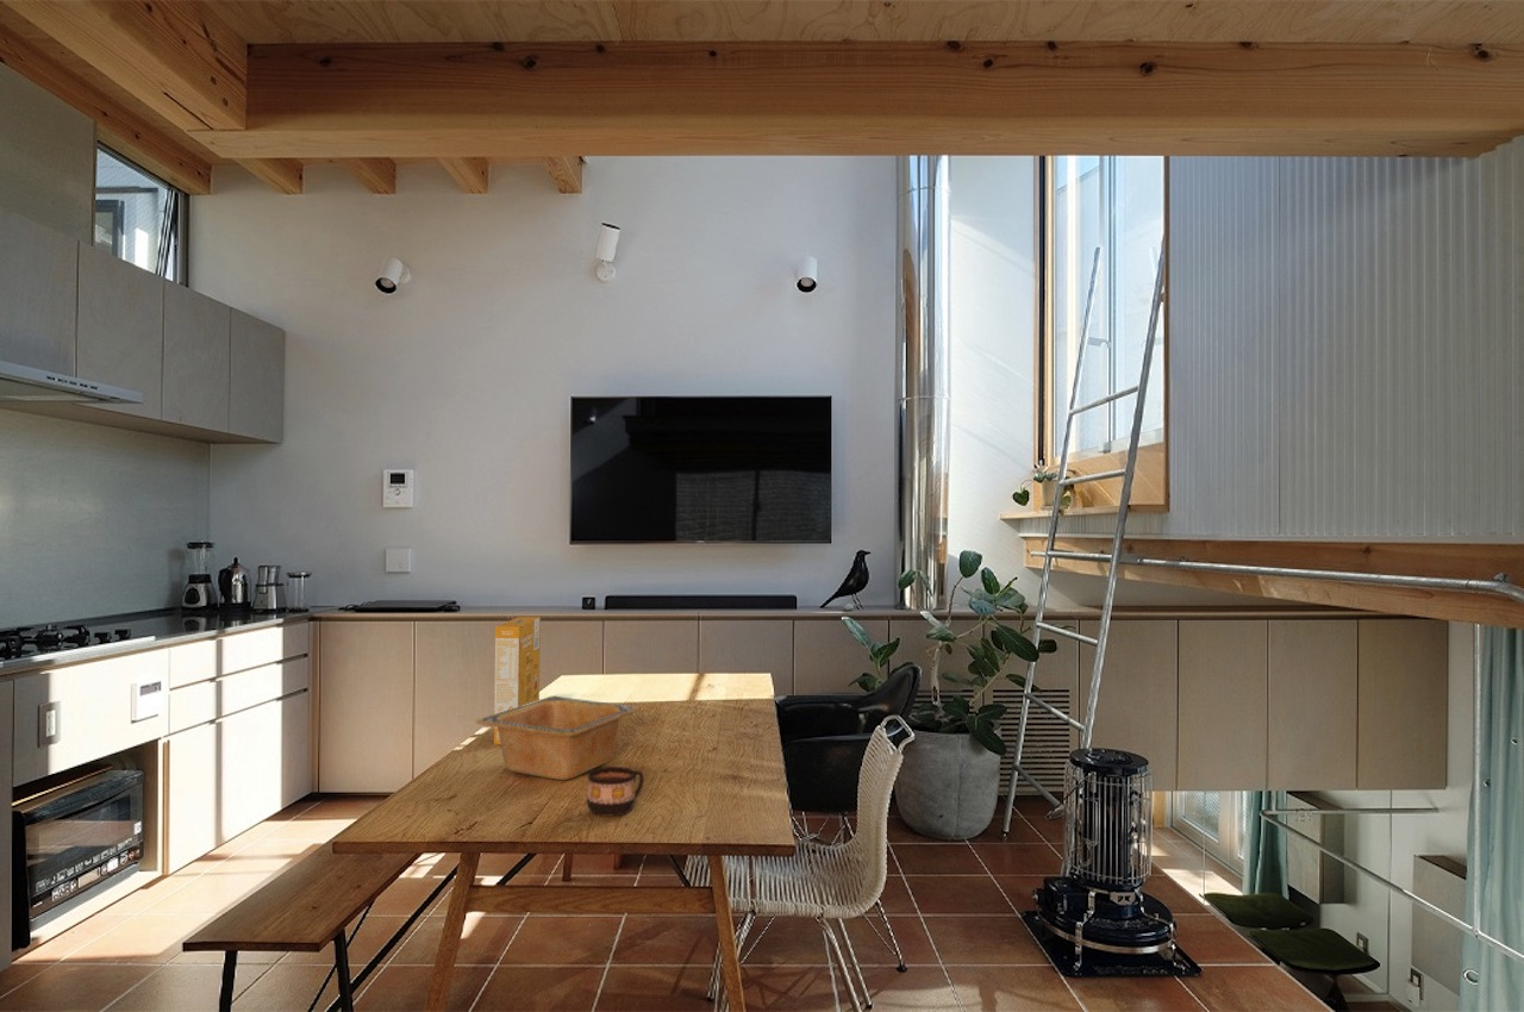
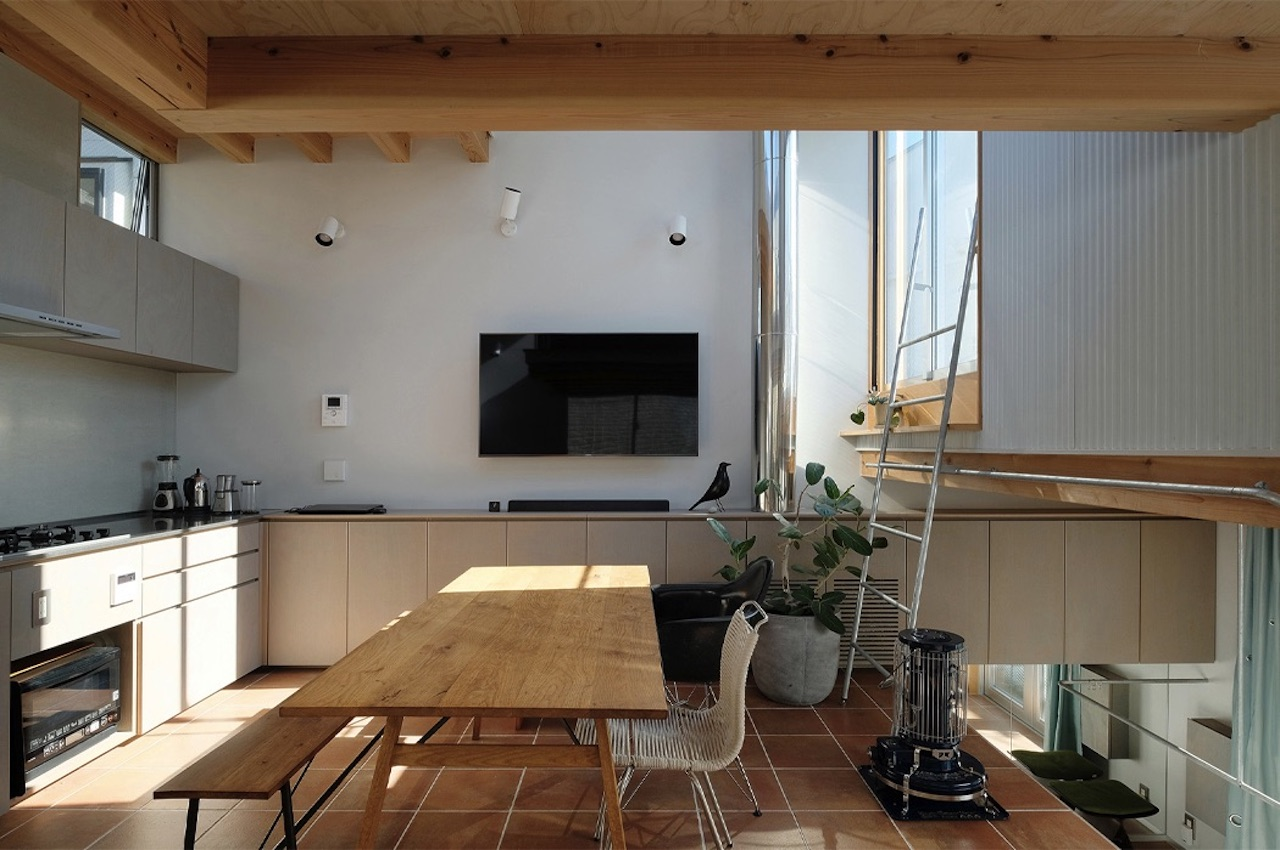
- cereal box (518, 677)
- serving bowl (558, 739)
- cup (613, 792)
